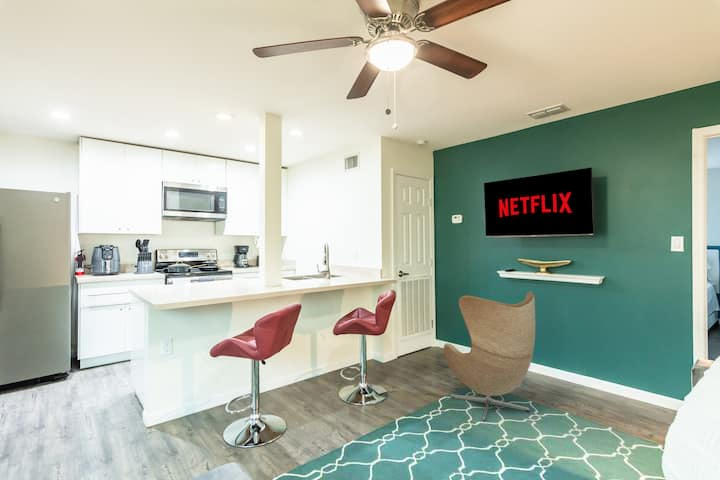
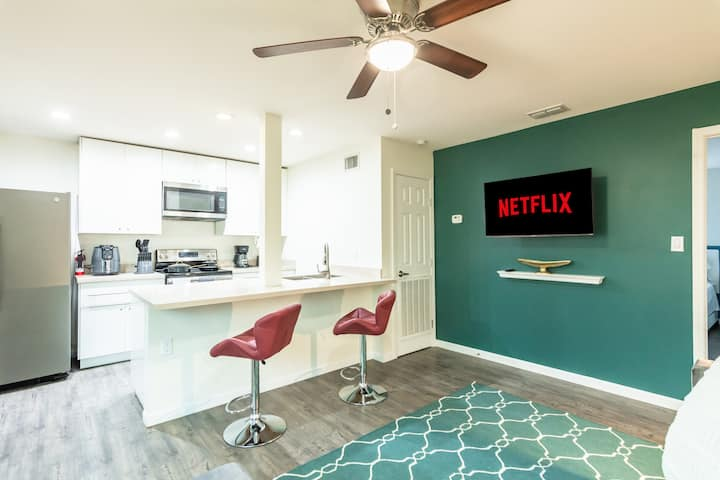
- armchair (490, 348)
